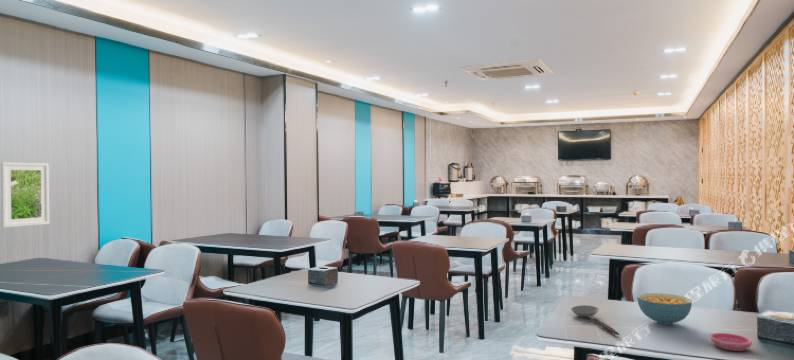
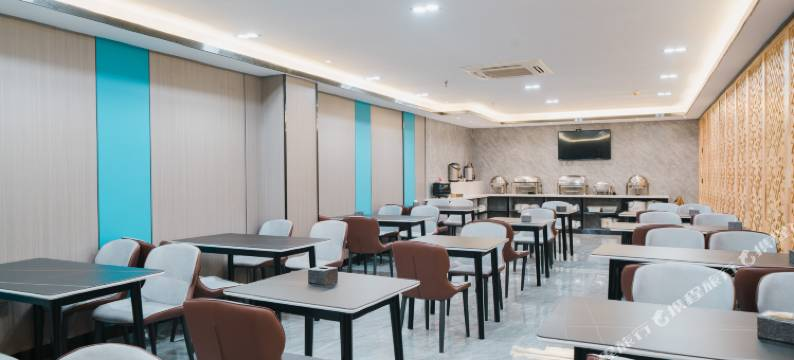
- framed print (26, 194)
- saucer (730, 342)
- spoon (597, 319)
- cereal bowl (664, 310)
